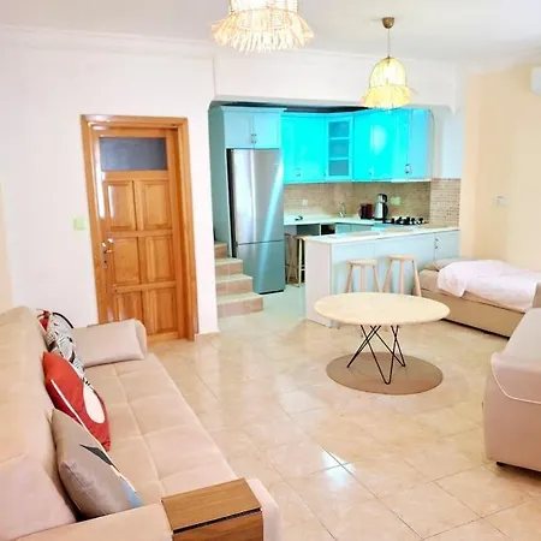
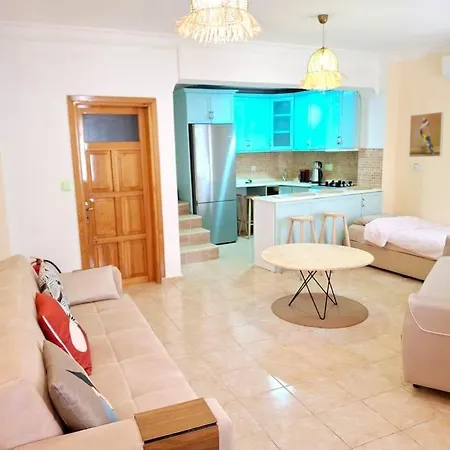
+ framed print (425, 135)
